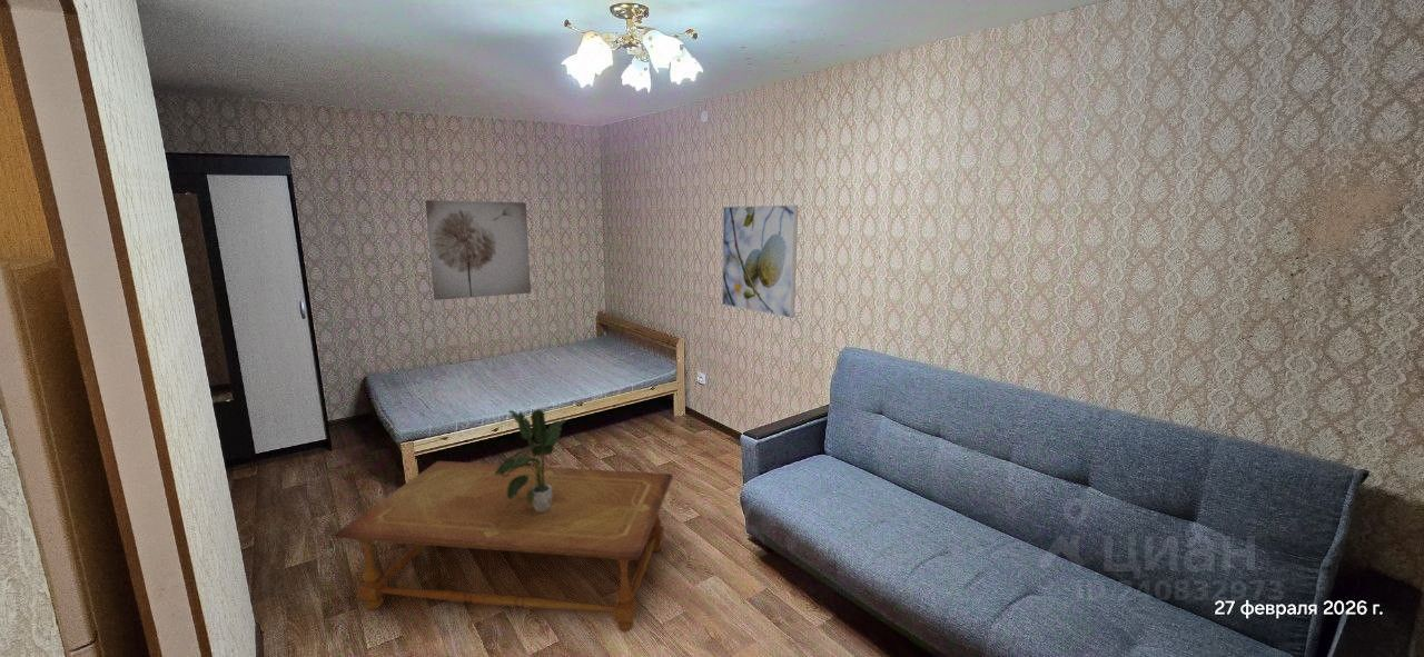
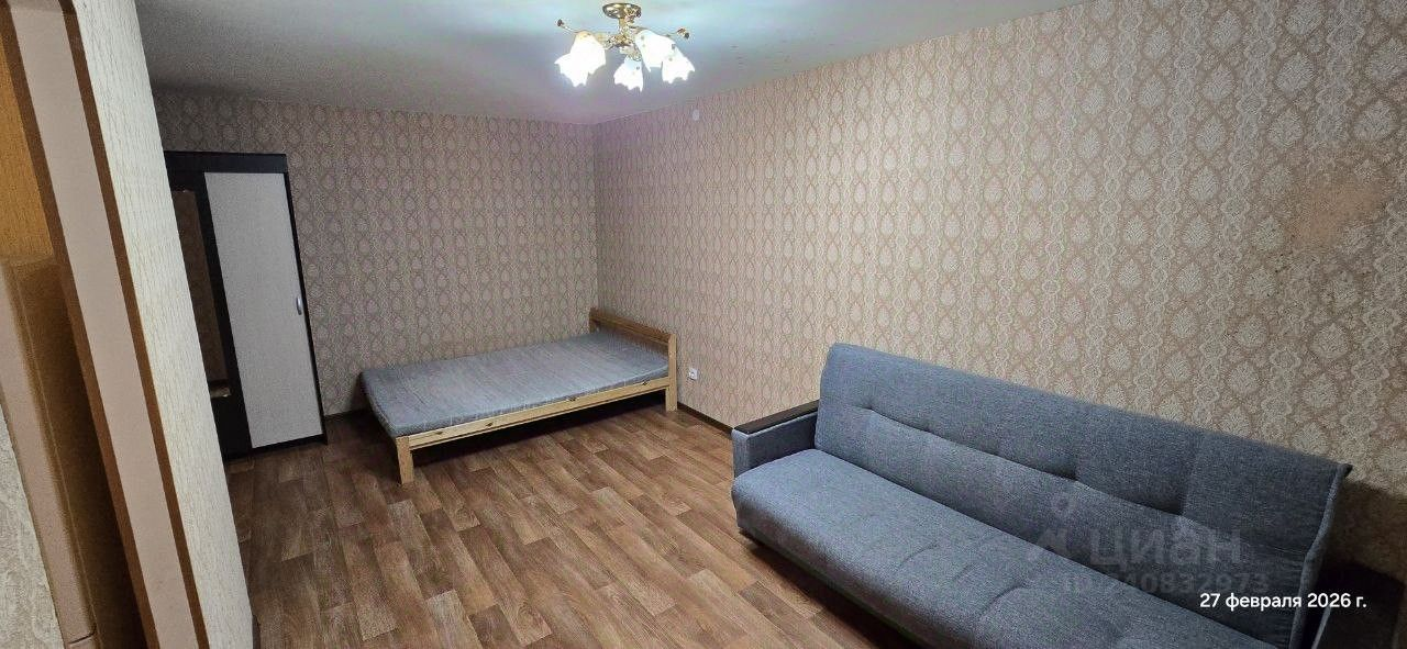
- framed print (756, 259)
- coffee table (524, 538)
- wall art (481, 249)
- potted plant (533, 456)
